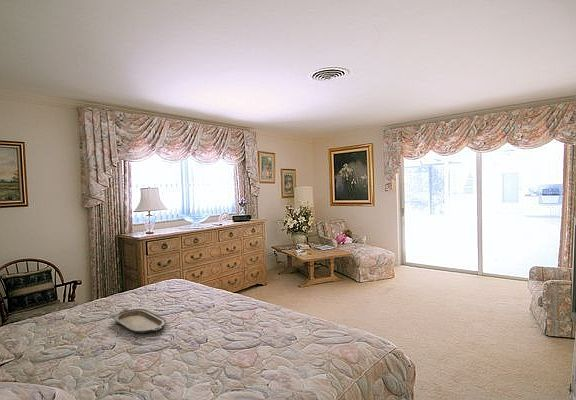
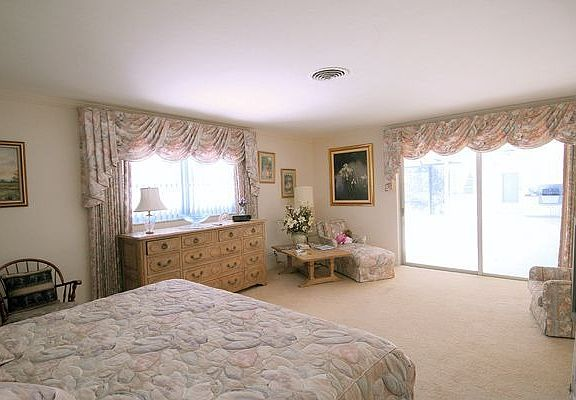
- serving tray (139, 321)
